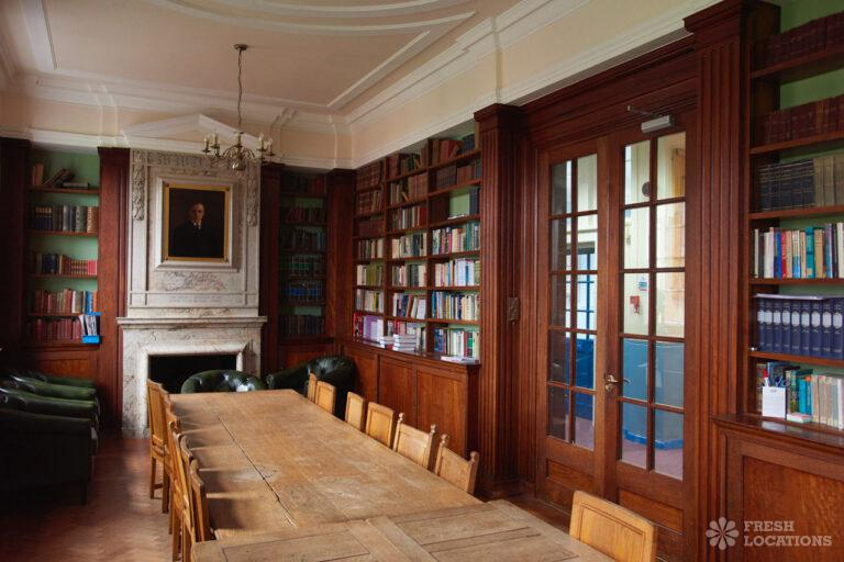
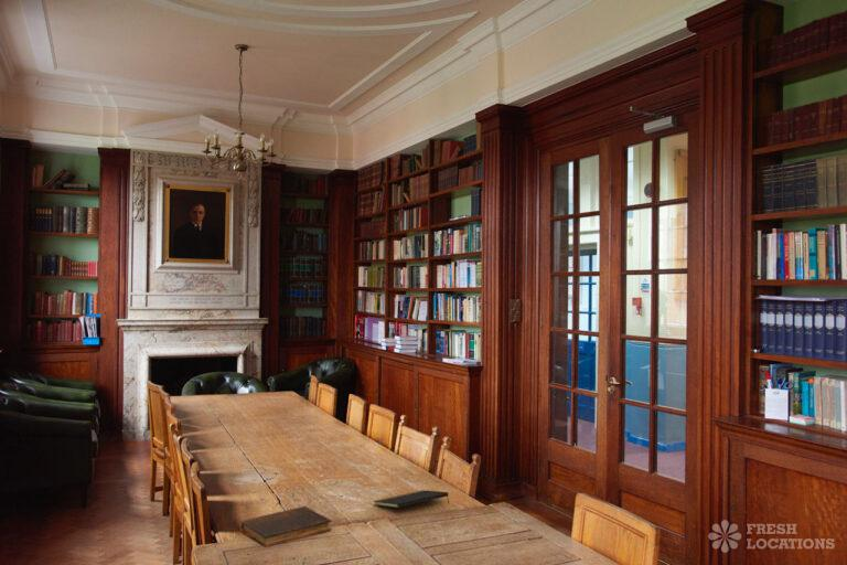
+ notepad (410, 498)
+ book (286, 525)
